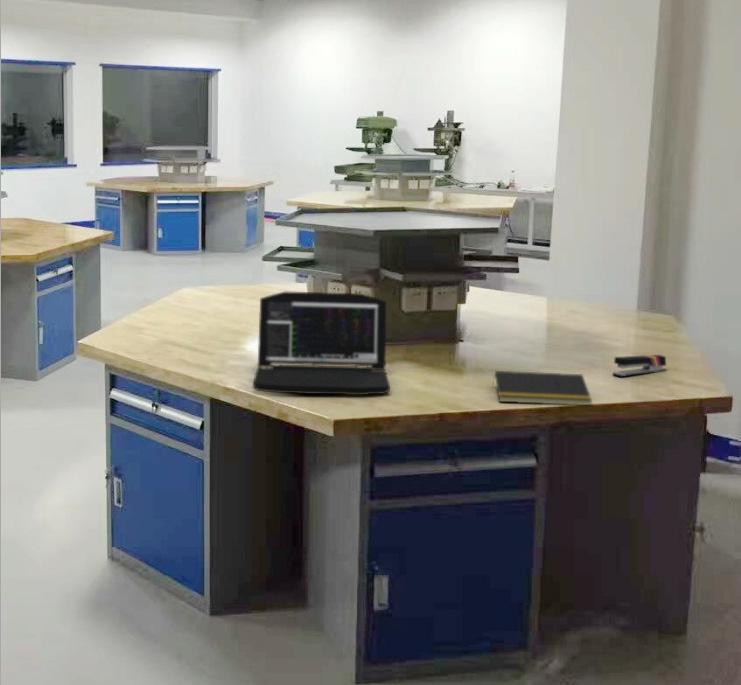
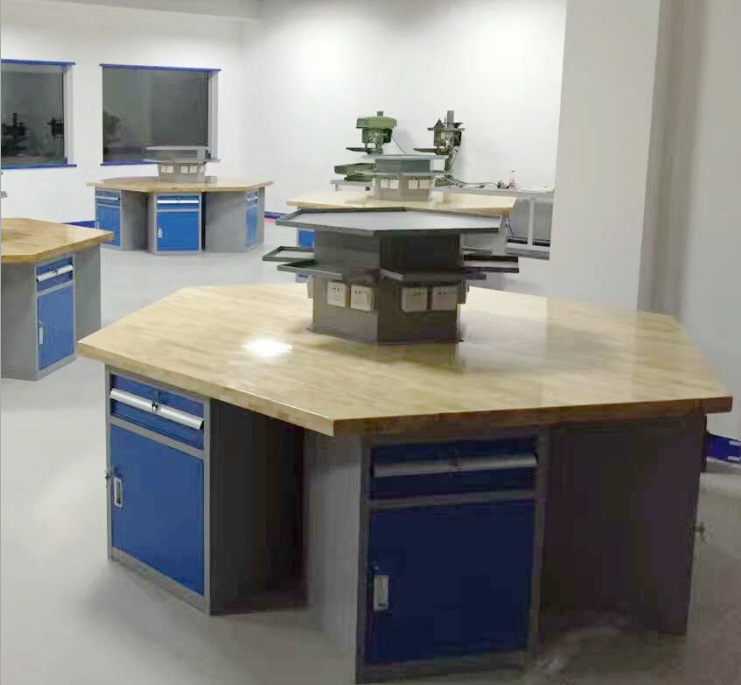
- notepad (542, 387)
- stapler (640, 364)
- laptop (322, 341)
